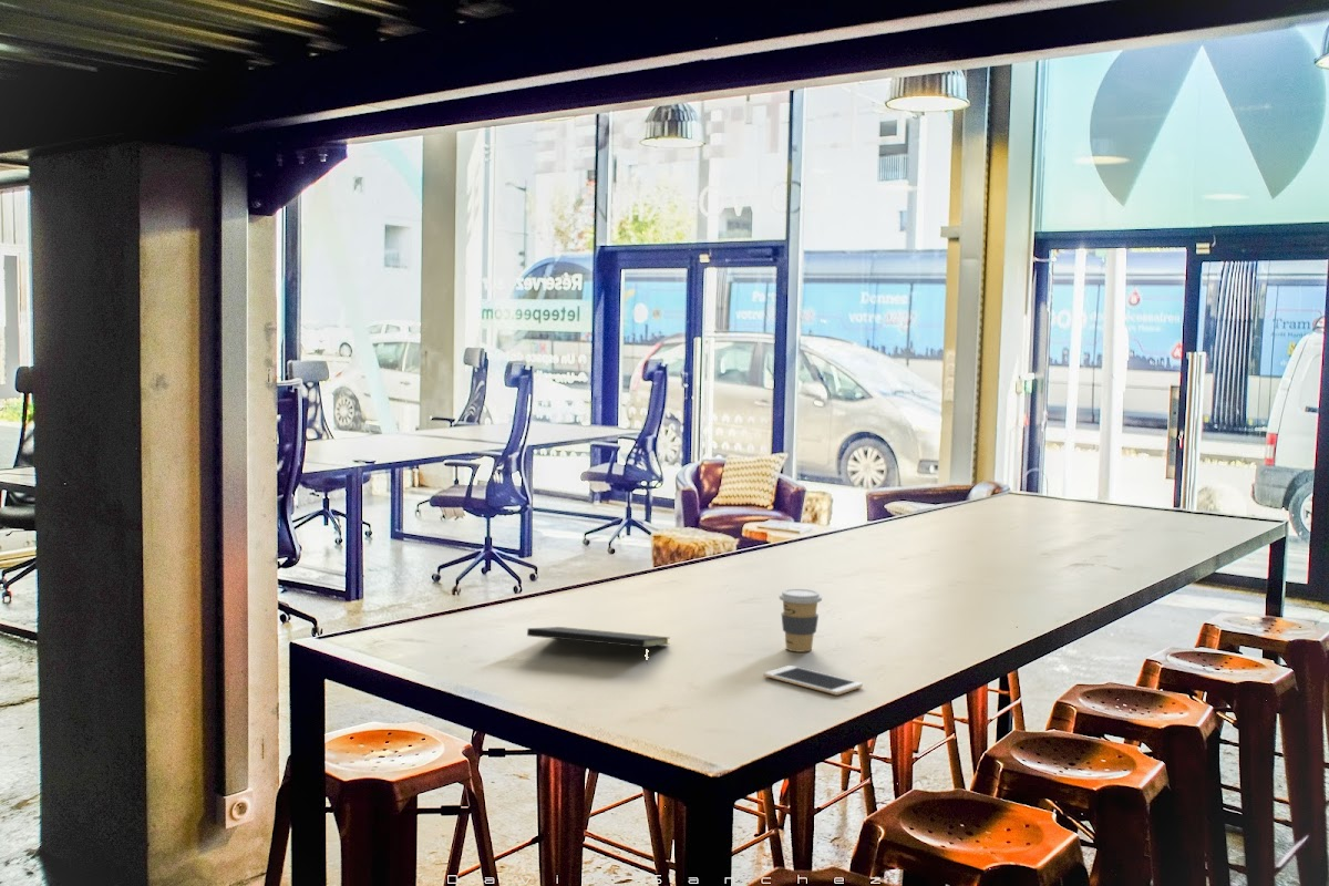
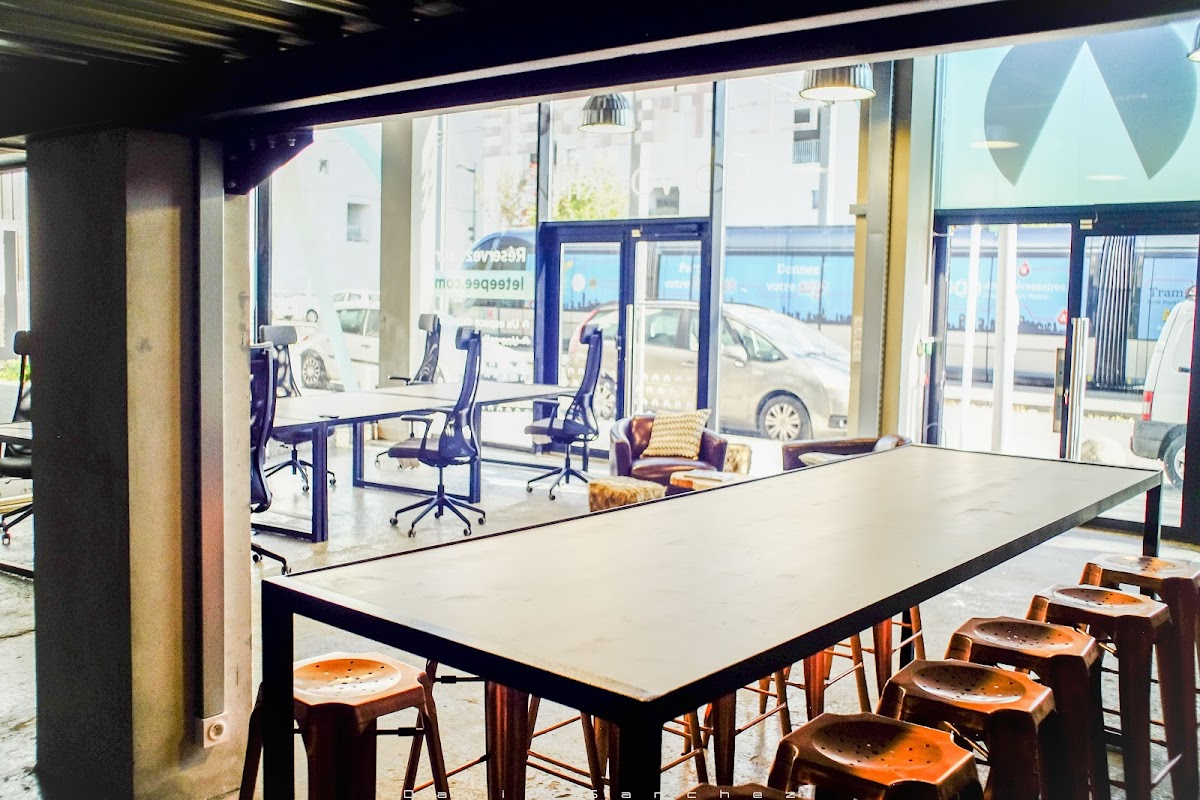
- coffee cup (800, 620)
- notepad (599, 636)
- cell phone (812, 679)
